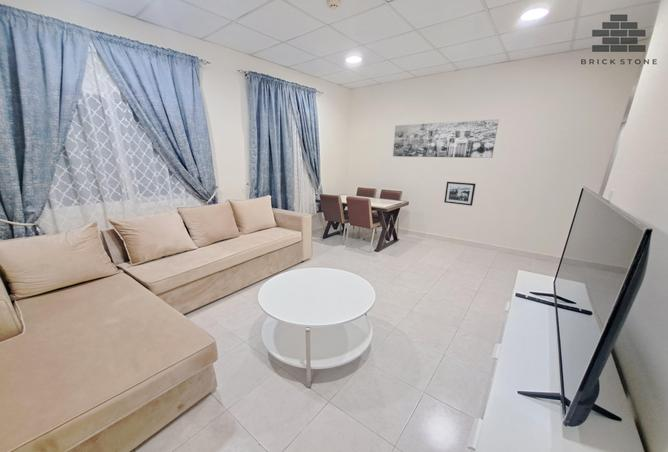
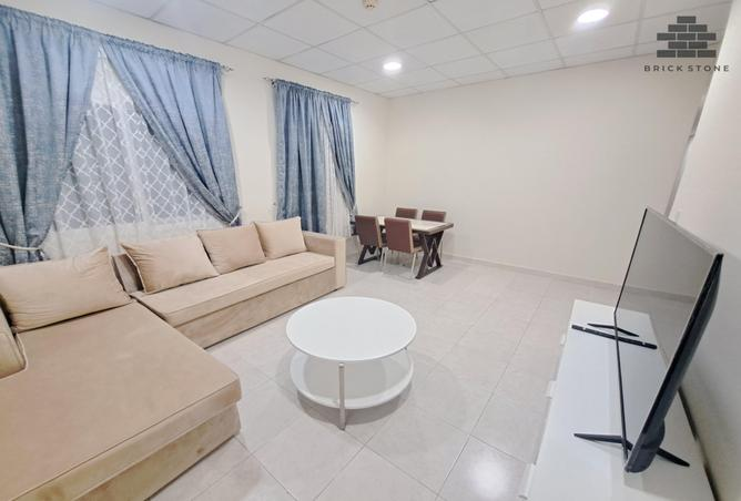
- picture frame (459, 193)
- wall art (439, 140)
